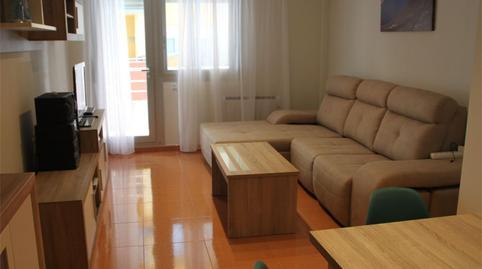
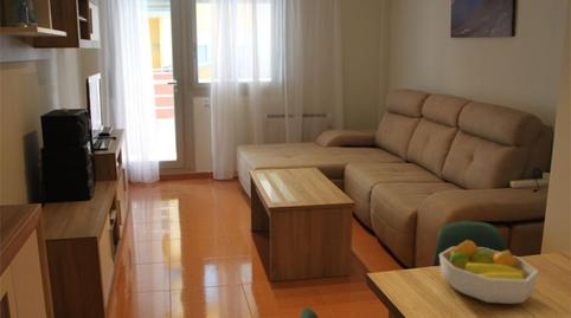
+ fruit bowl (486, 270)
